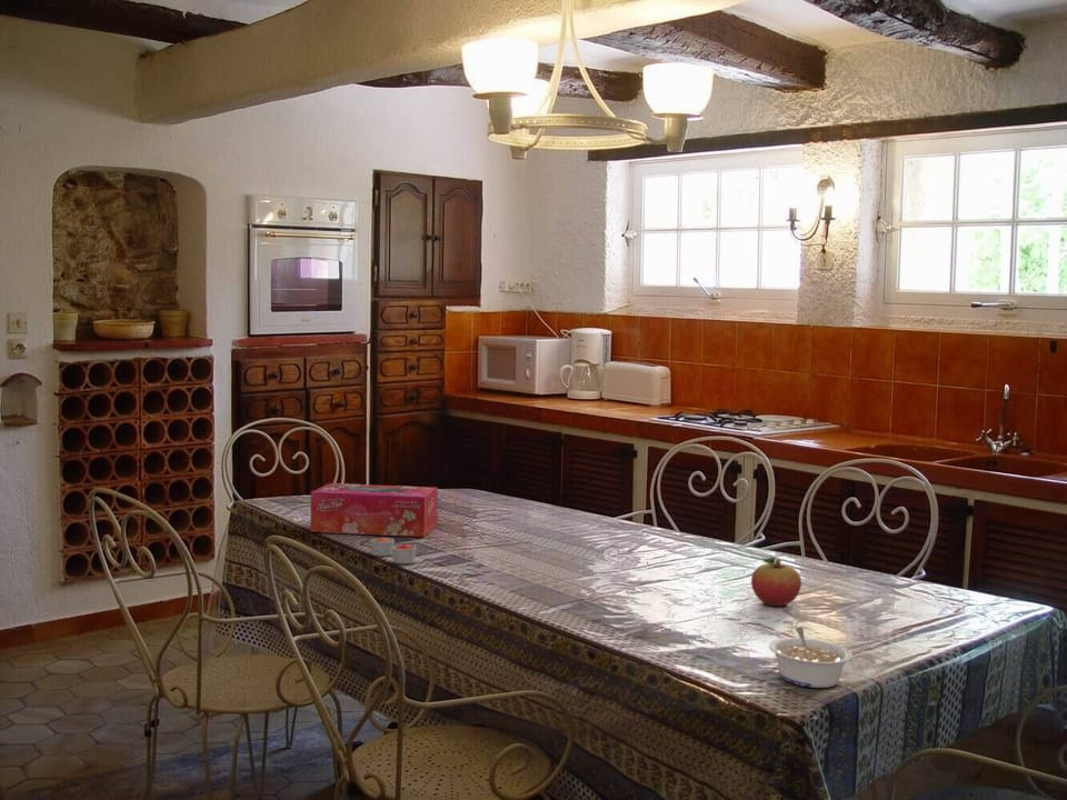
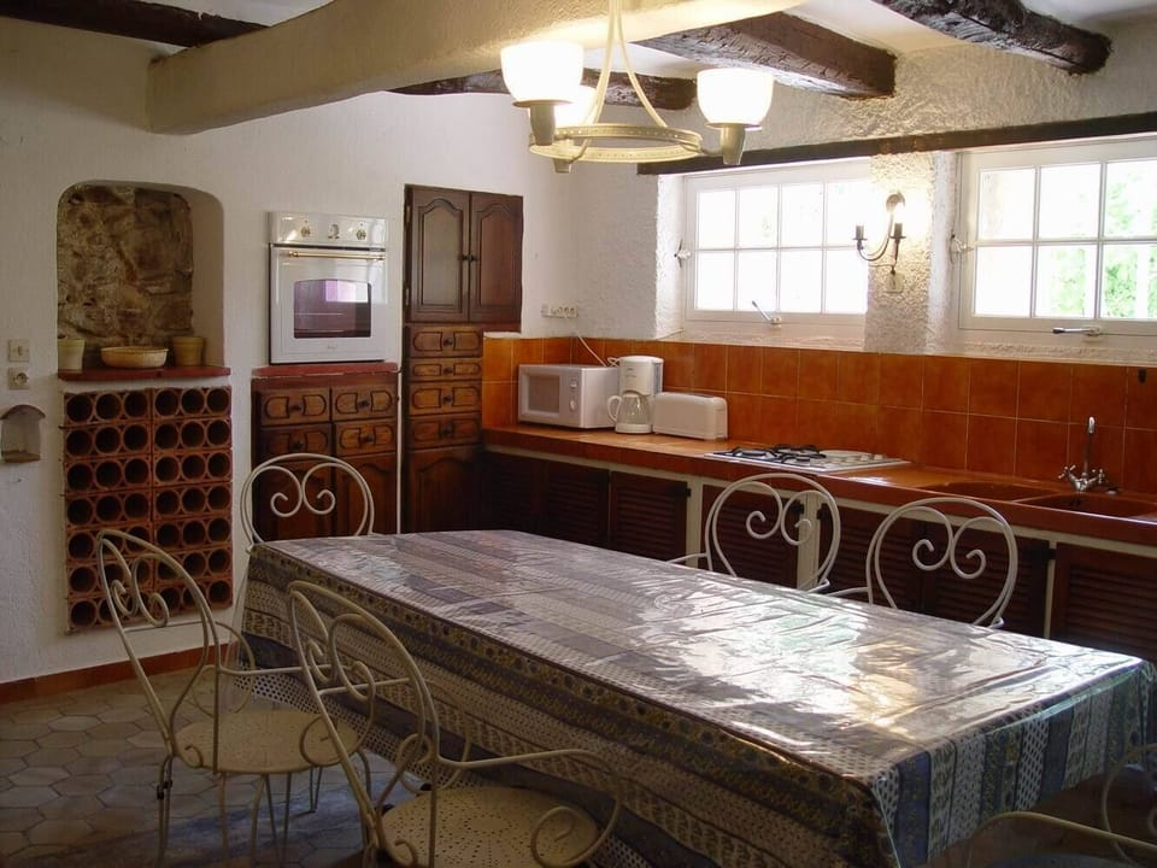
- tissue box (375, 509)
- fruit (776, 579)
- legume (807, 660)
- candle (392, 549)
